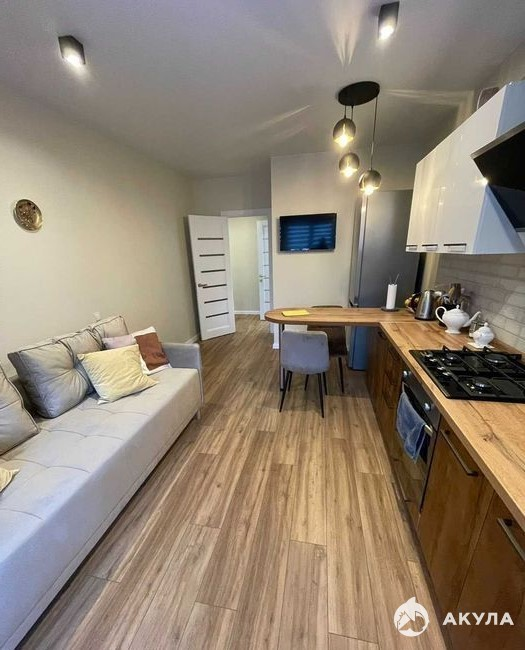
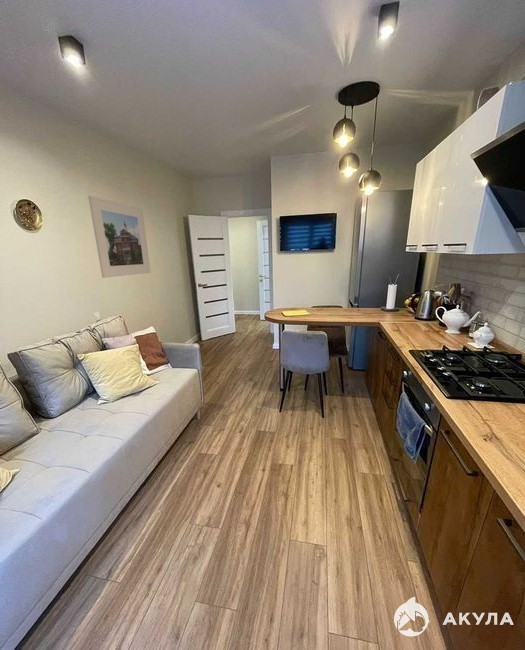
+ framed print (124, 240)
